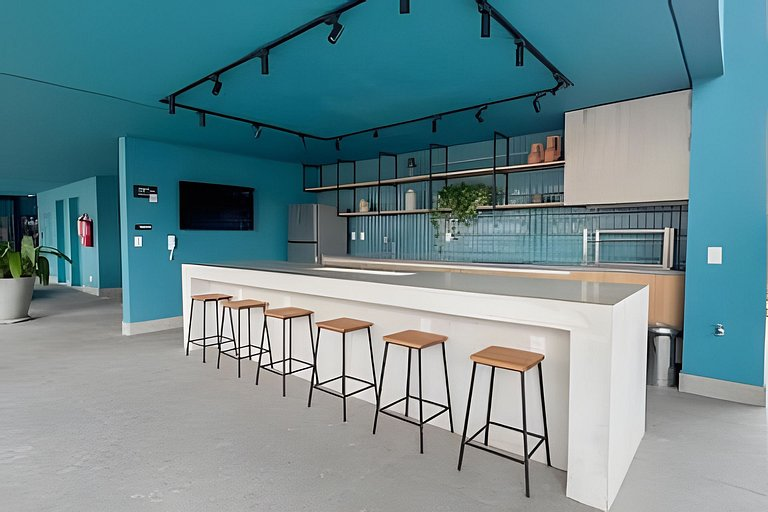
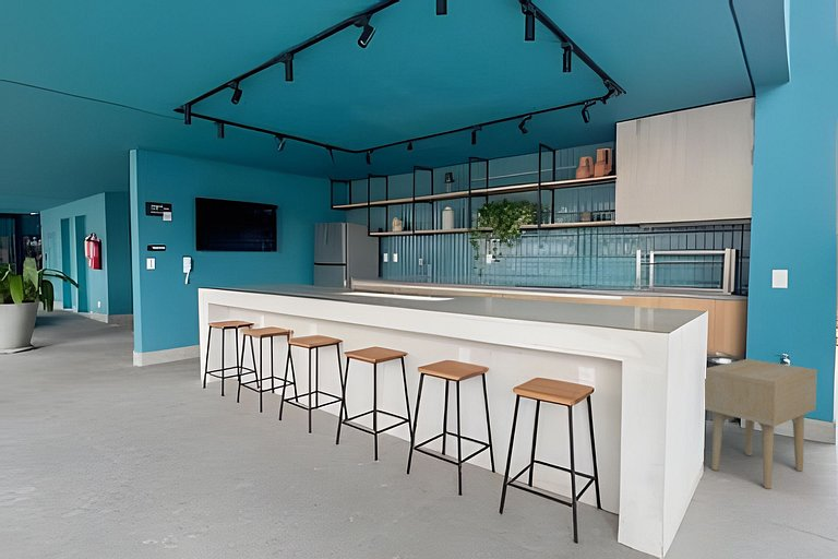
+ side table (755, 418)
